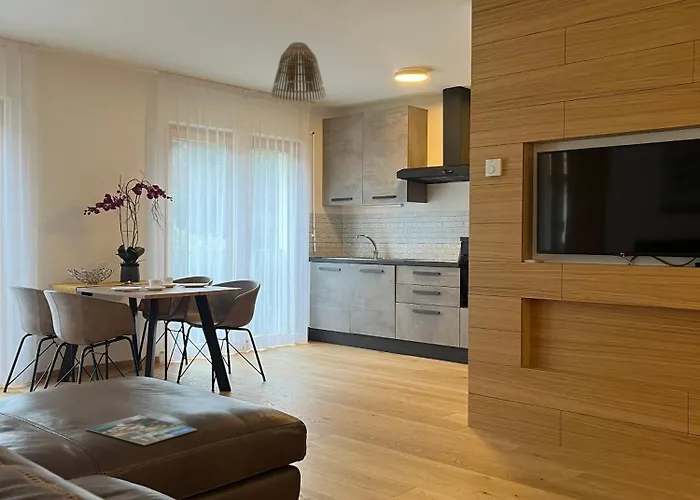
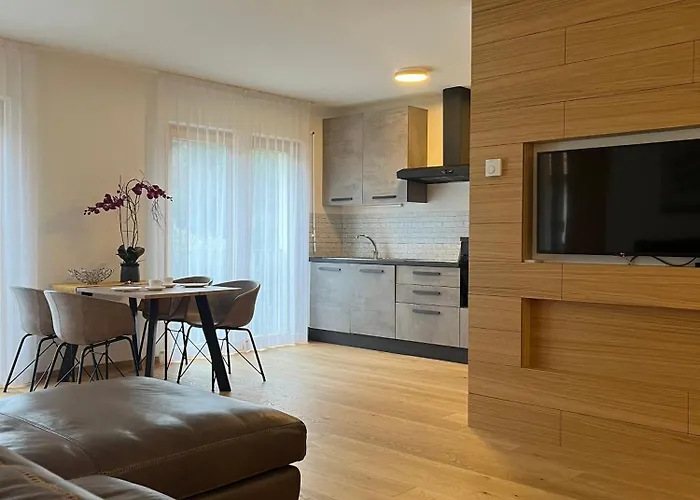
- lamp shade (297, 70)
- magazine (141, 429)
